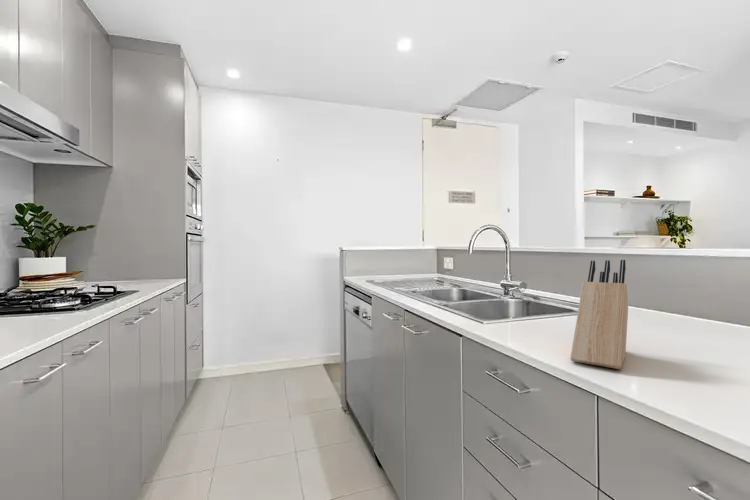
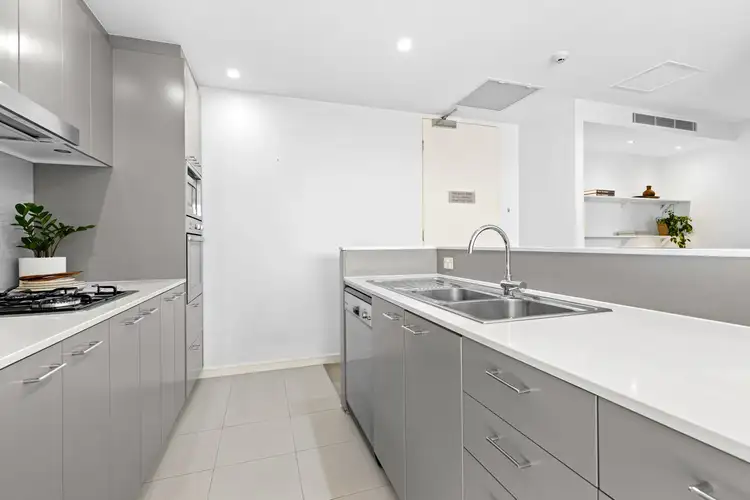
- knife block (602, 306)
